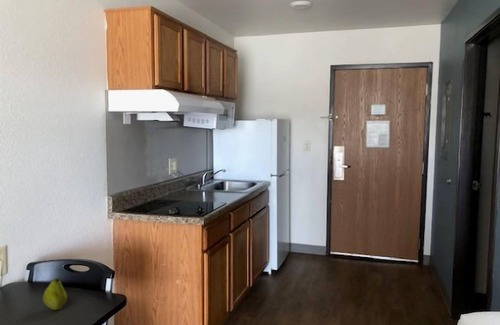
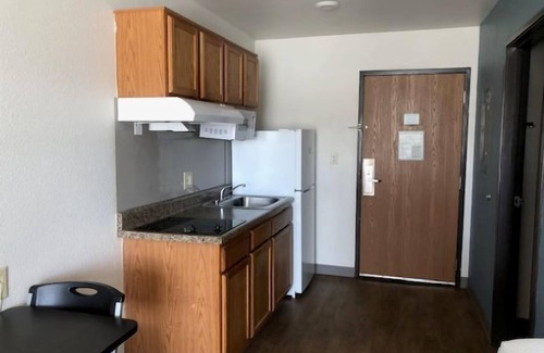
- fruit (55, 293)
